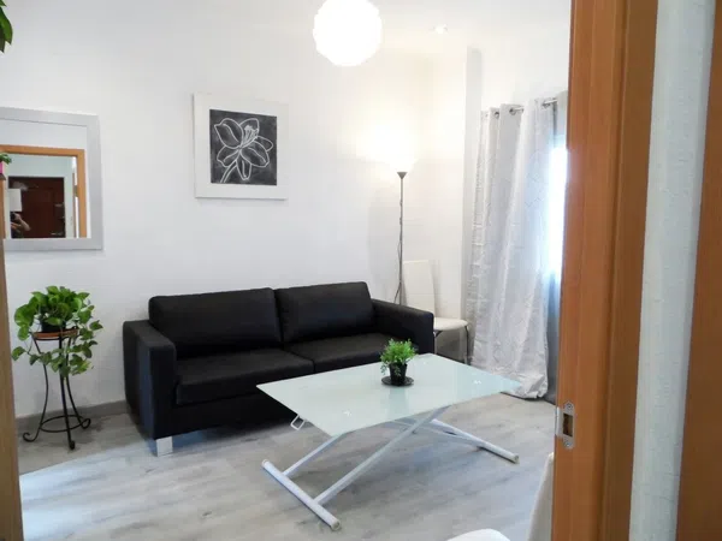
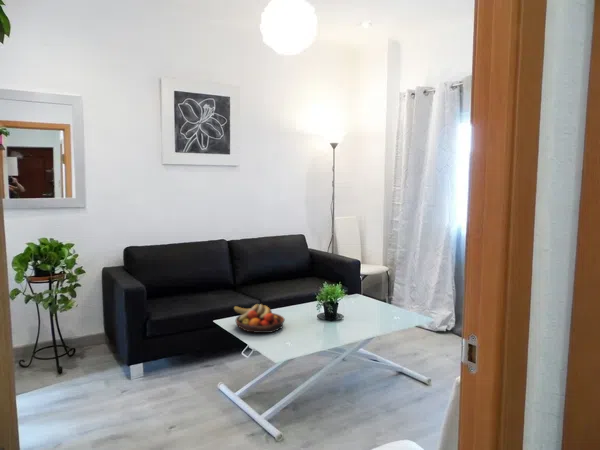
+ fruit bowl (259, 316)
